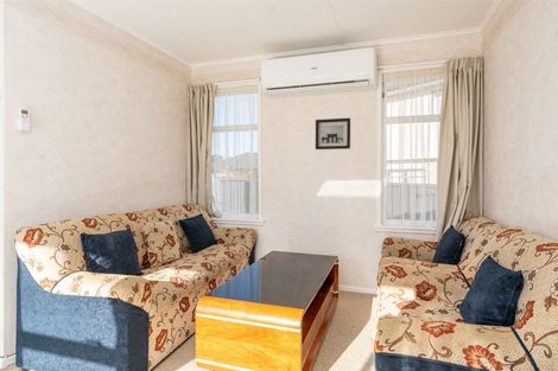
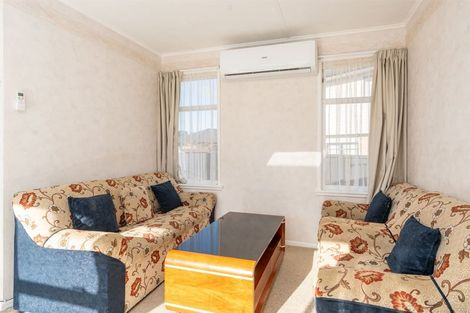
- wall art (332, 134)
